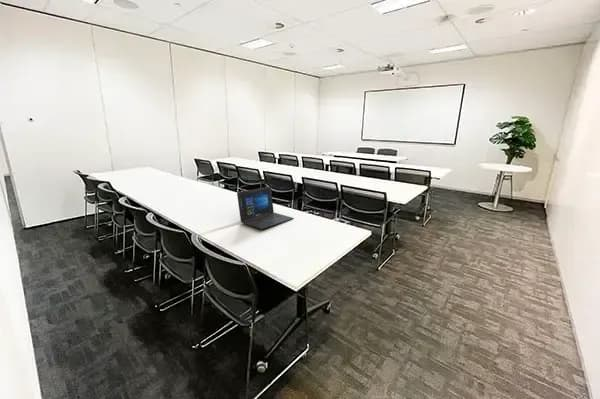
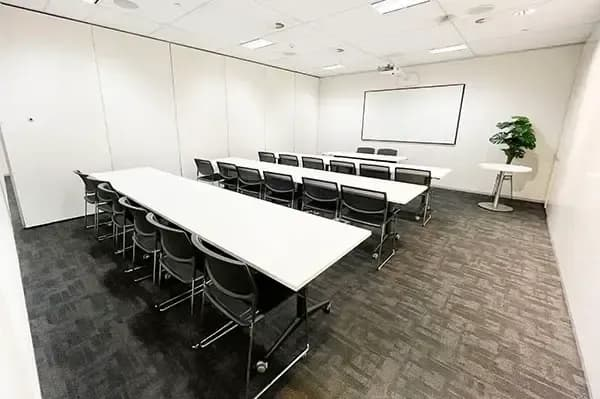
- laptop (266, 206)
